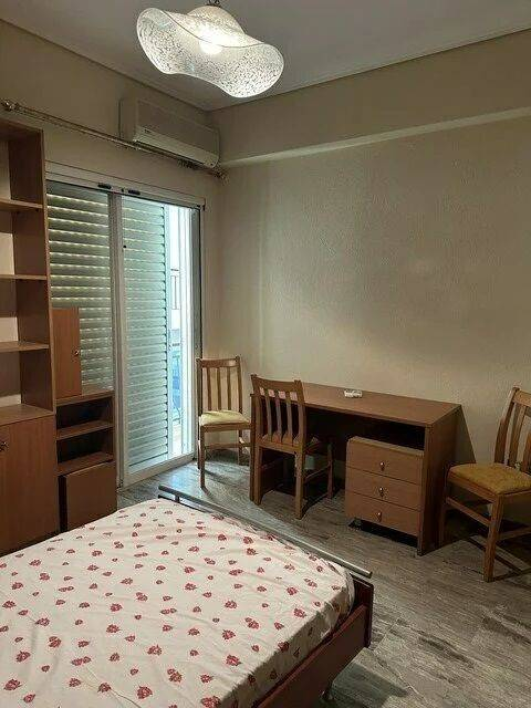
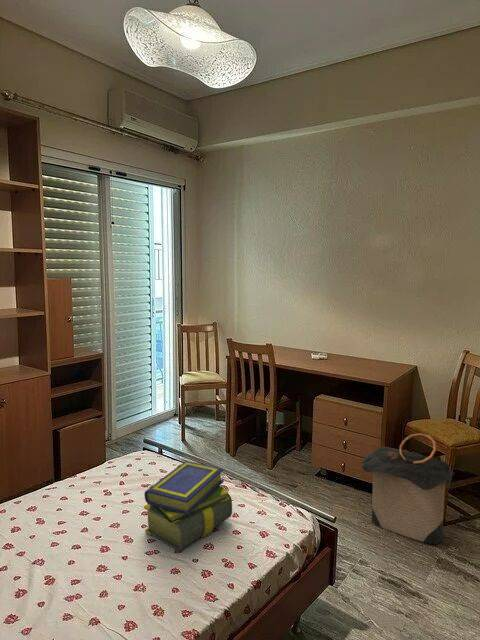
+ laundry hamper (405, 482)
+ stack of books (188, 501)
